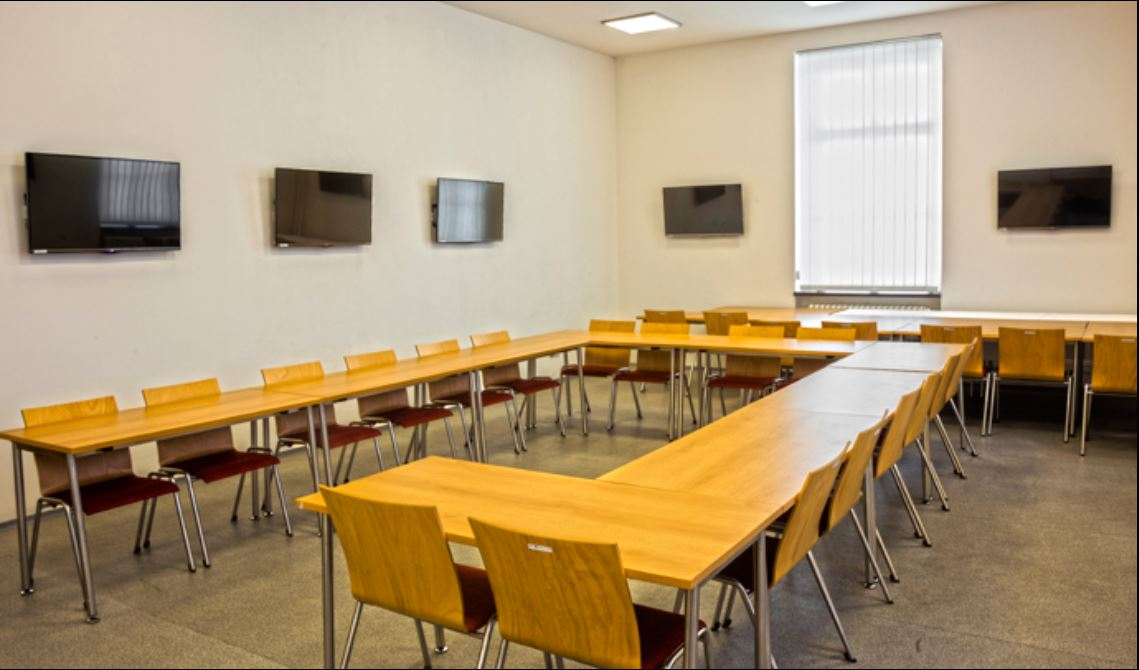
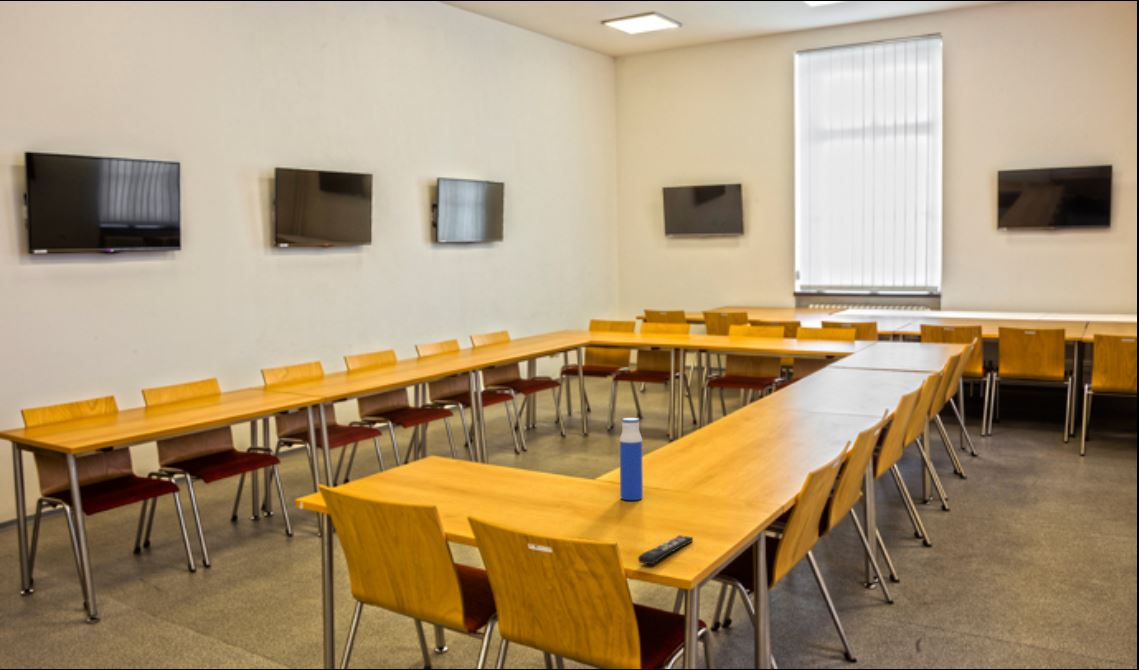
+ remote control (666, 548)
+ water bottle (631, 458)
